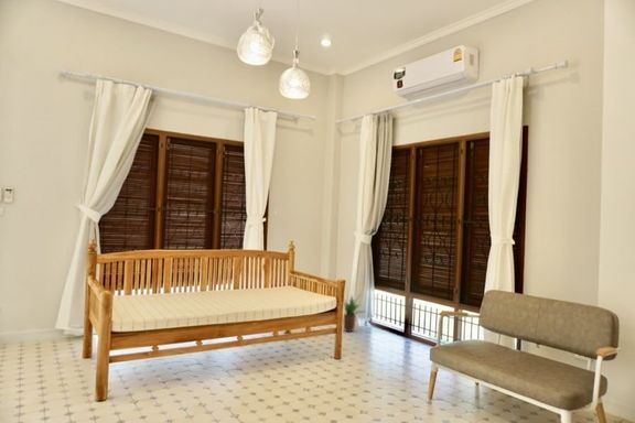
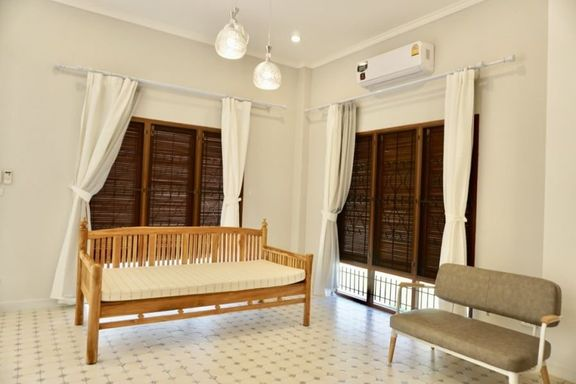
- potted plant (352, 312)
